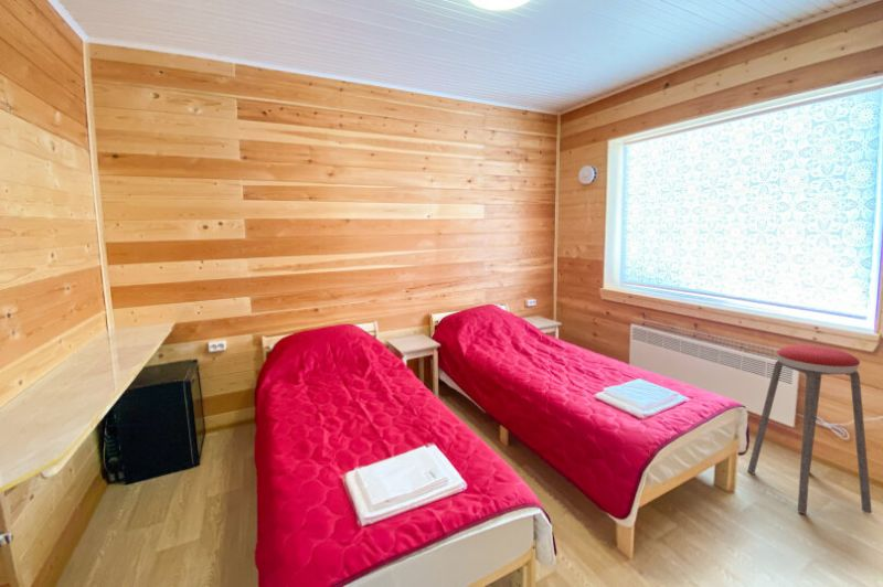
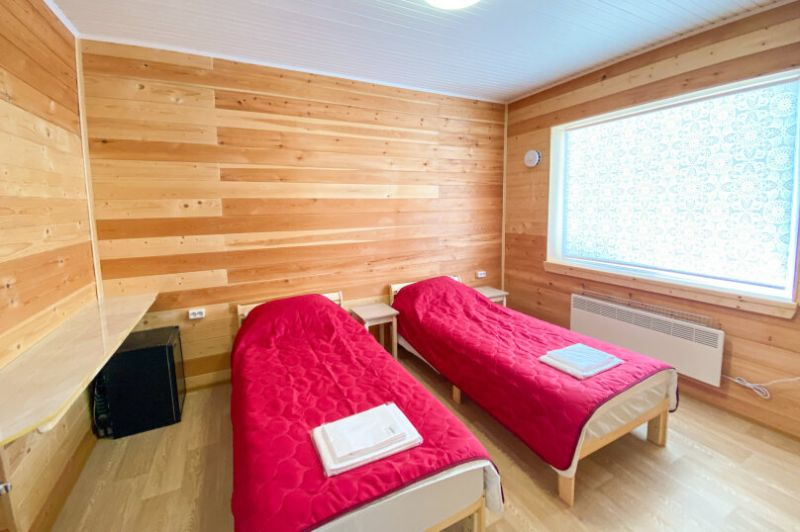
- music stool (810, 421)
